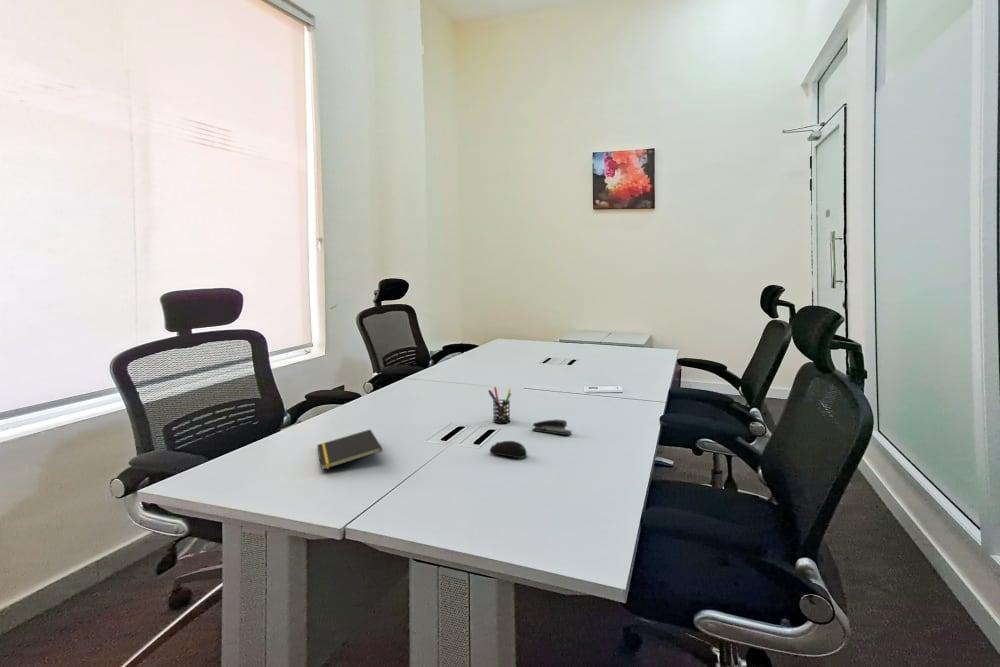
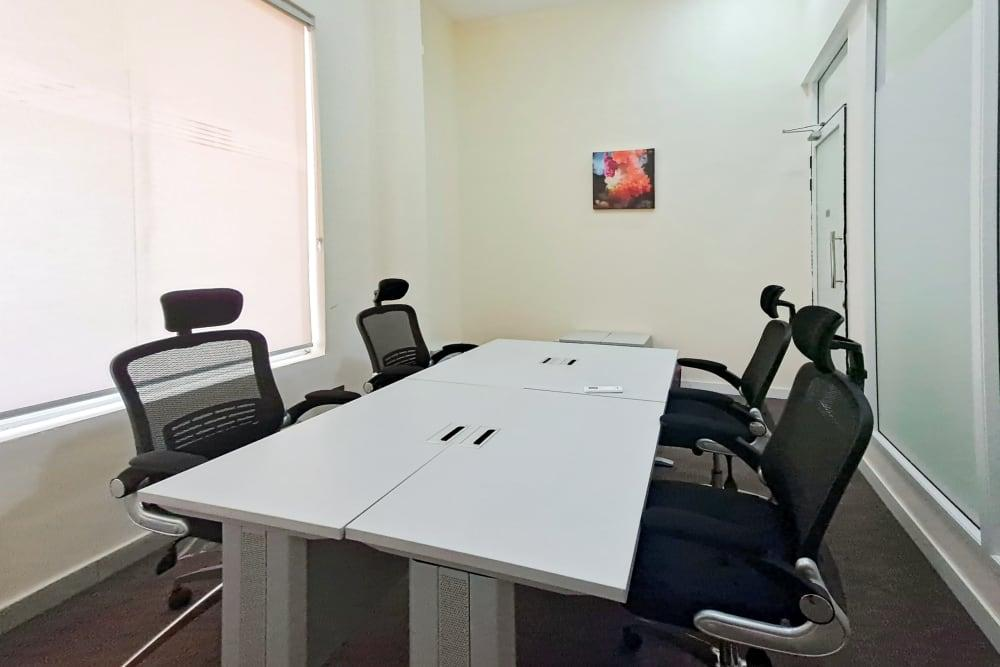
- computer mouse (508, 447)
- notepad (348, 447)
- stapler (551, 425)
- pen holder (502, 404)
